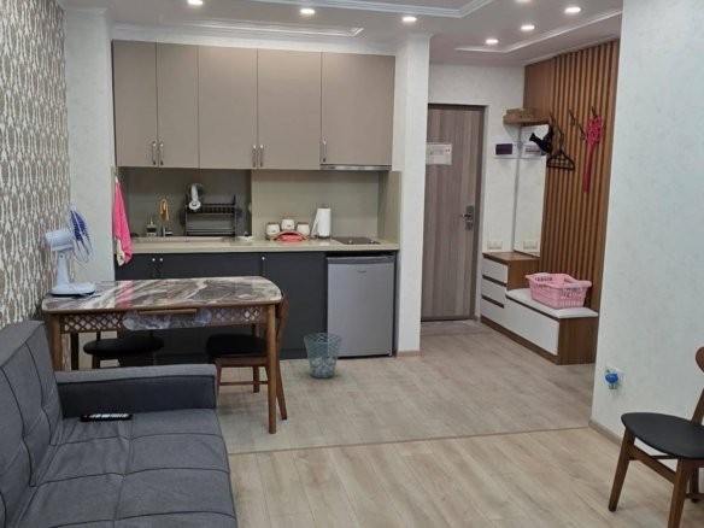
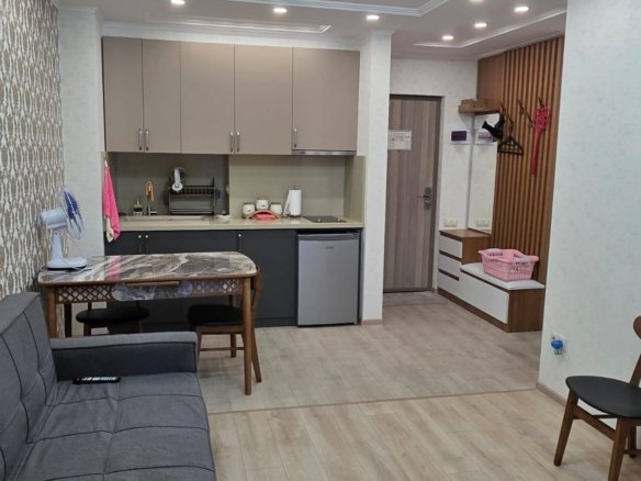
- waste basket (322, 356)
